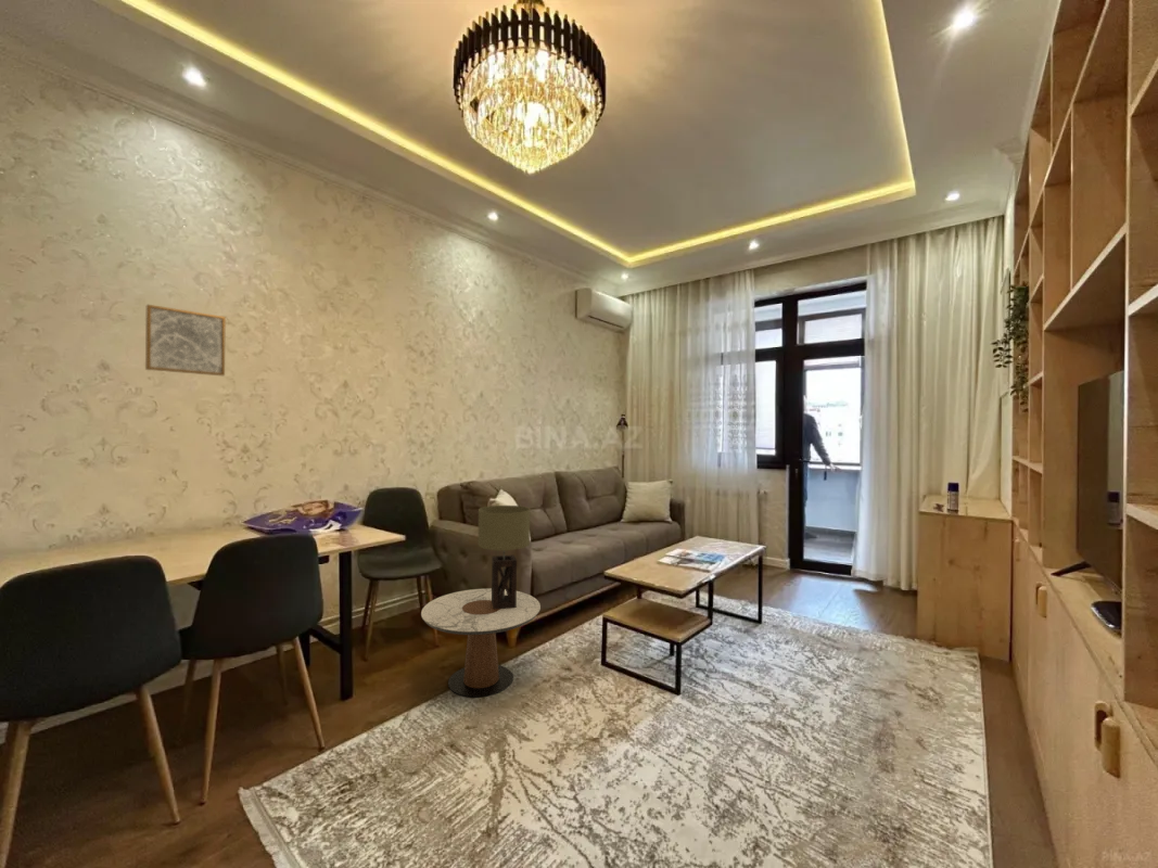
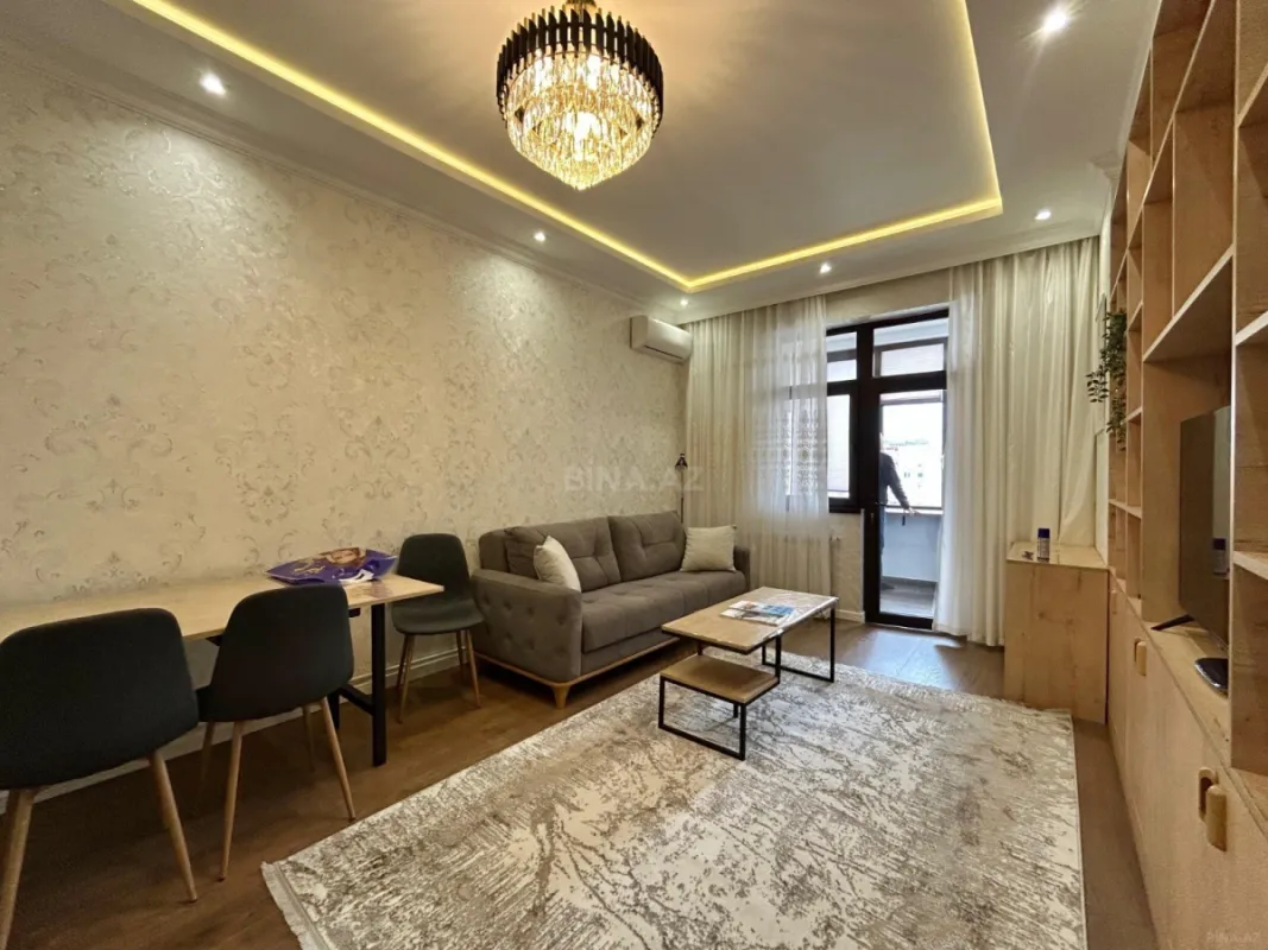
- table lamp (504, 557)
- side table (481, 642)
- wall art (187, 342)
